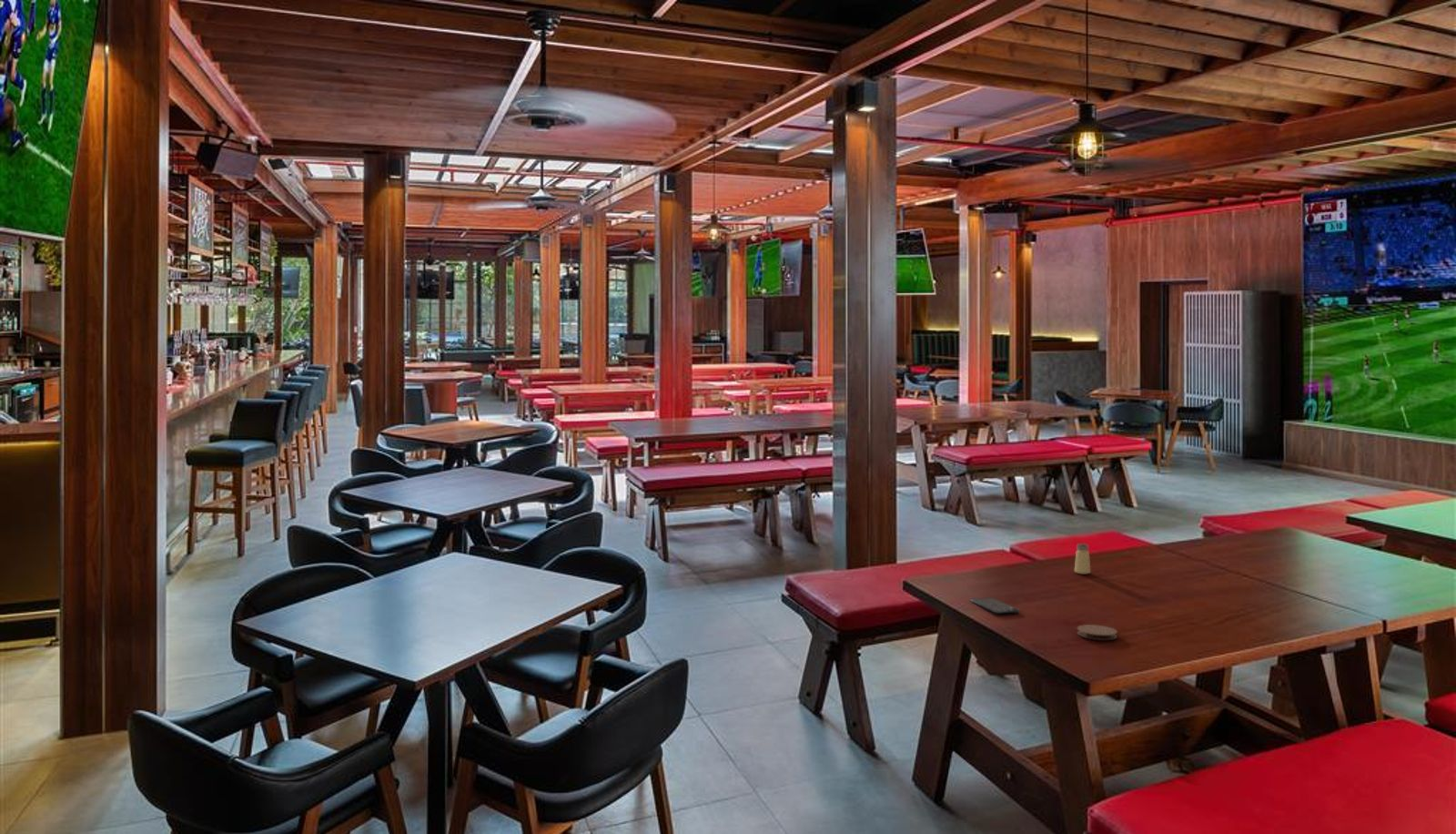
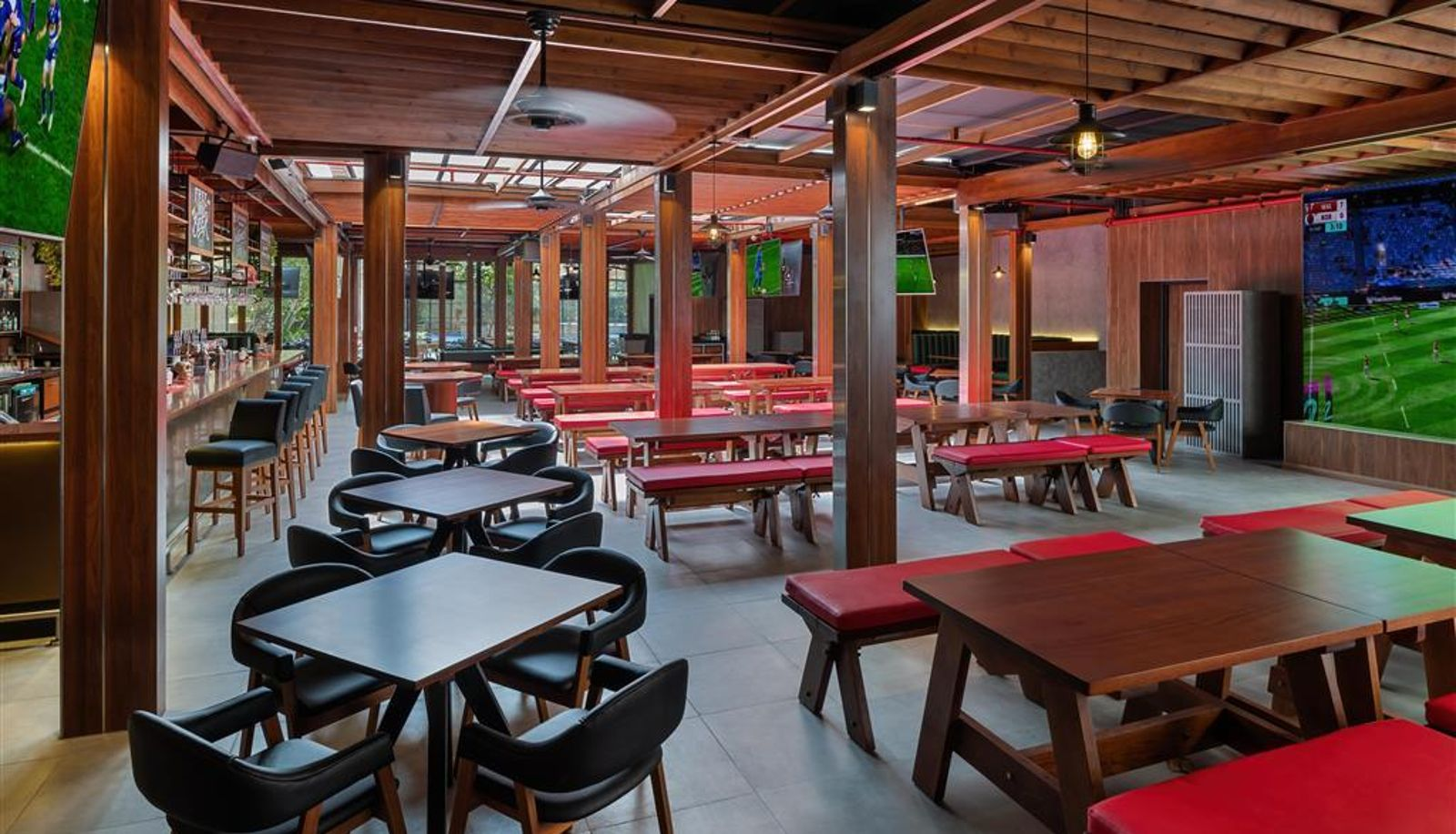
- coaster (1097, 632)
- saltshaker (1082, 558)
- smartphone (994, 605)
